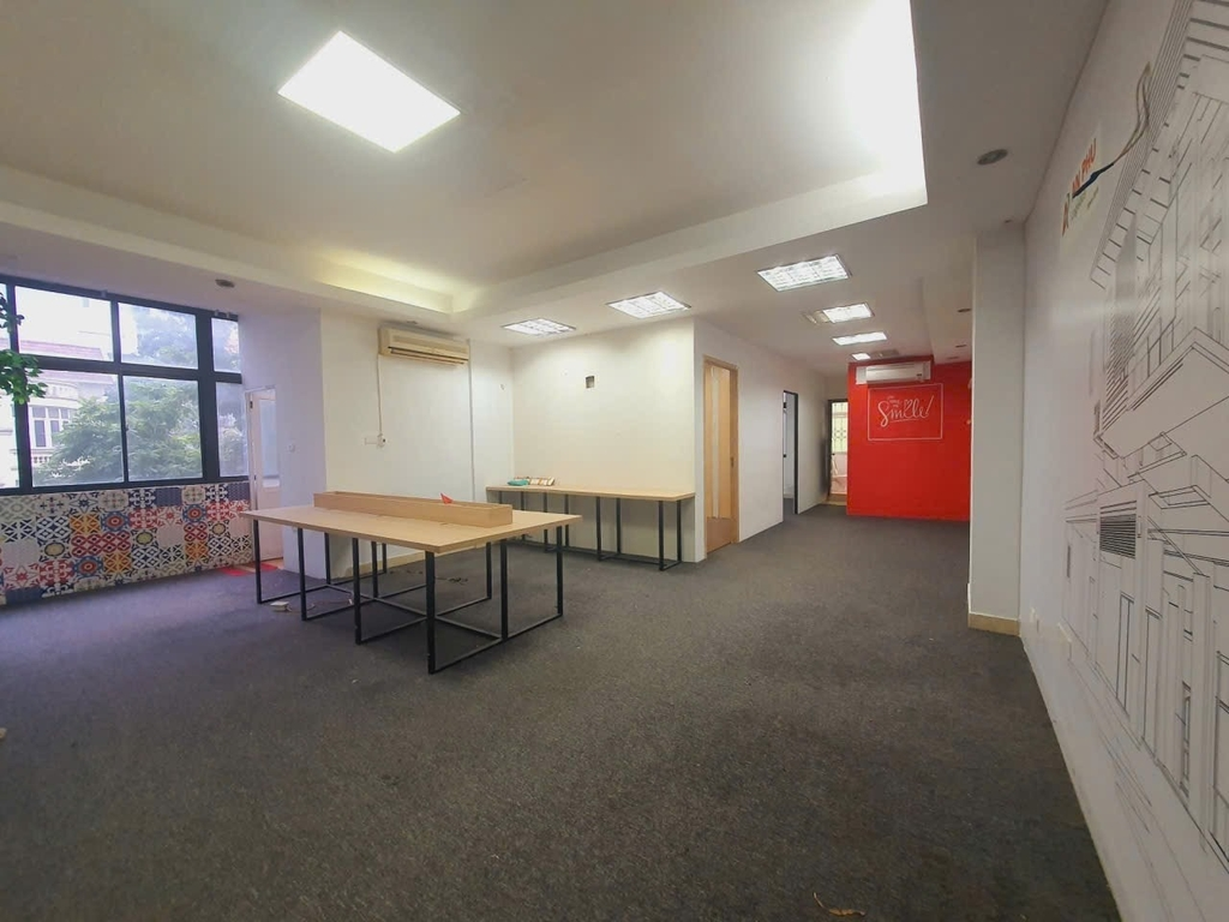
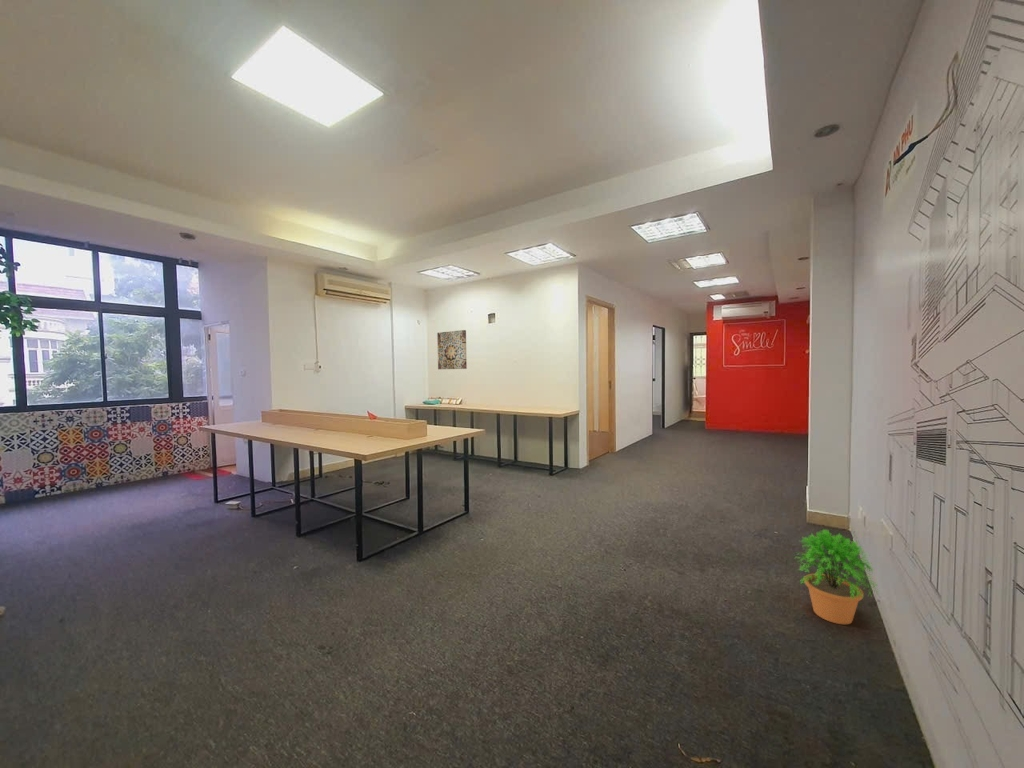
+ potted plant (833, 572)
+ wall art (451, 350)
